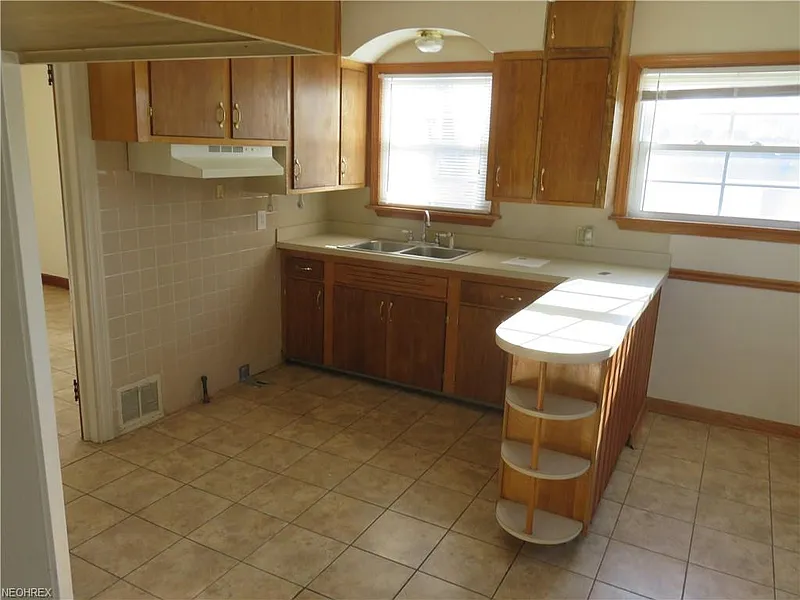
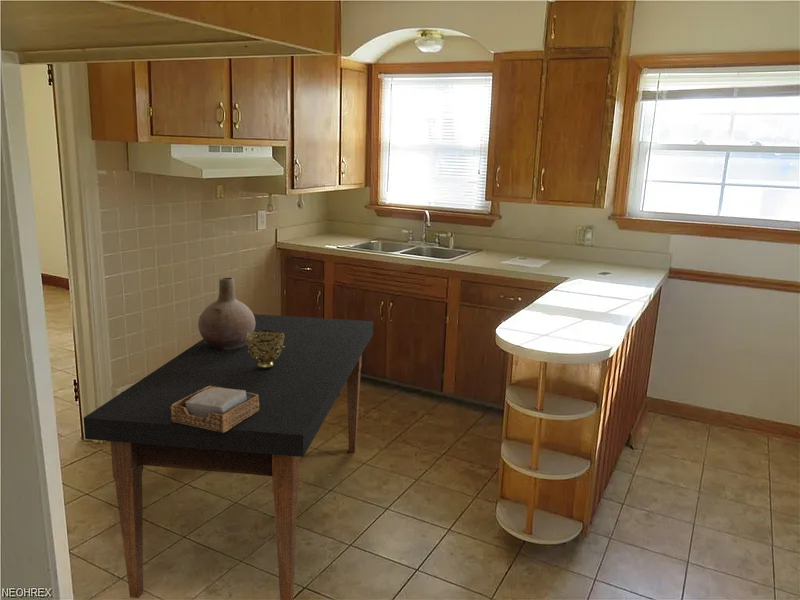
+ decorative bowl (265, 350)
+ vase (226, 311)
+ napkin holder (216, 404)
+ dining table (265, 435)
